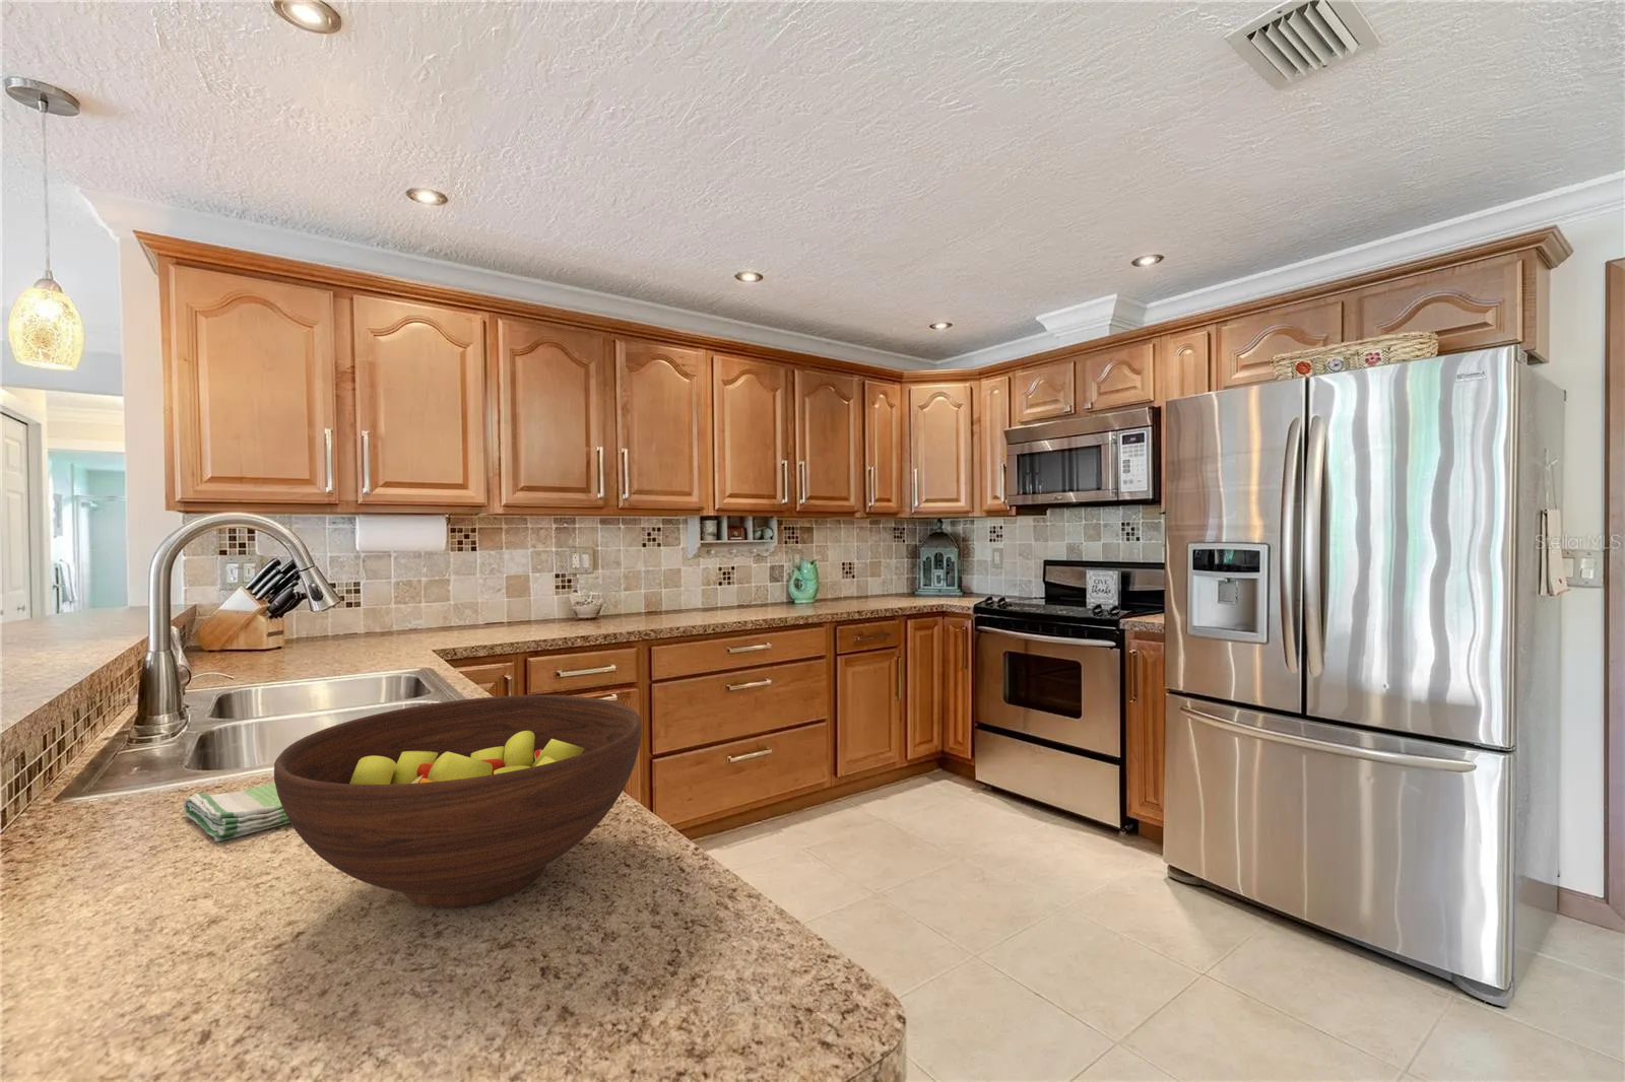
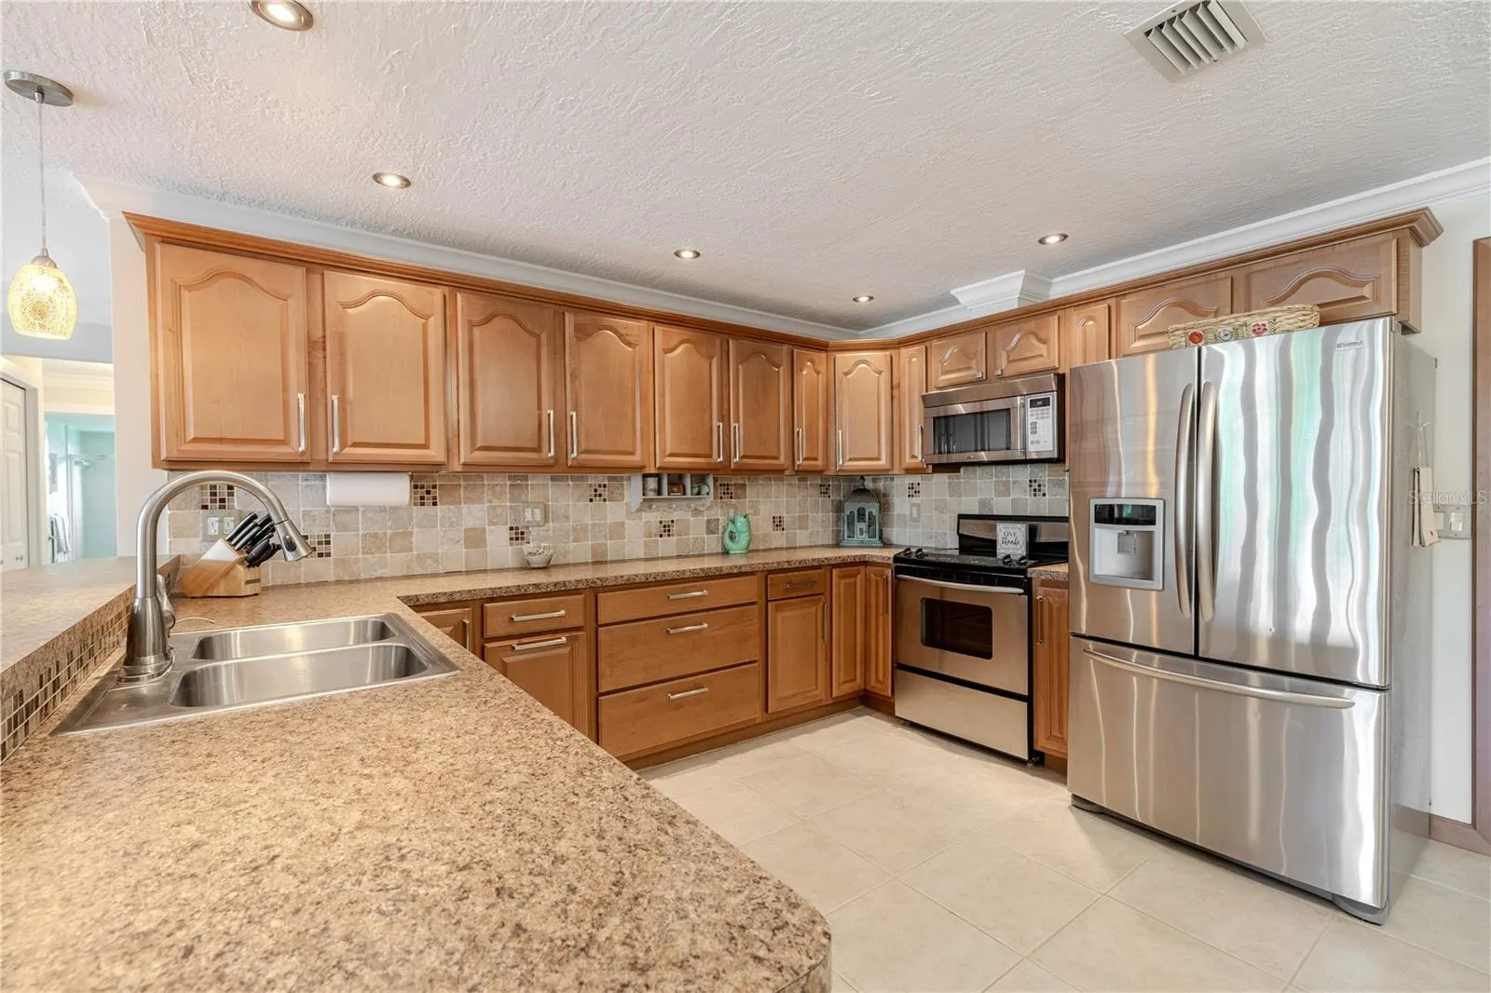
- fruit bowl (476, 805)
- dish towel (279, 799)
